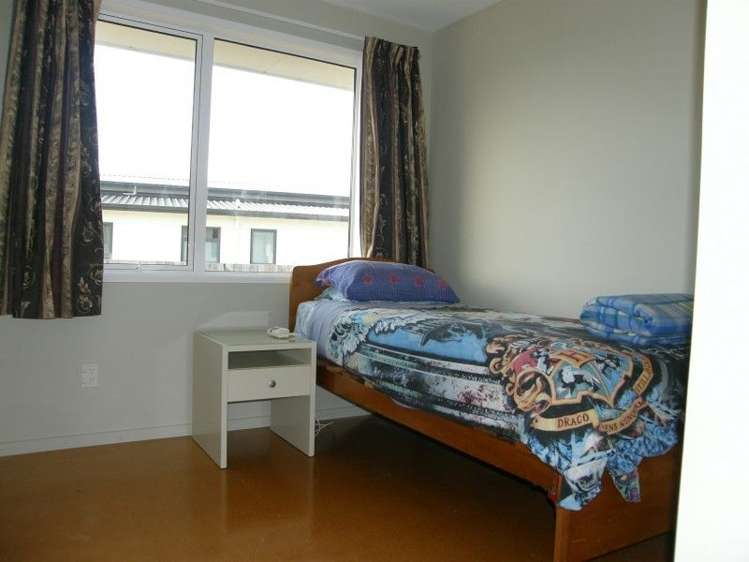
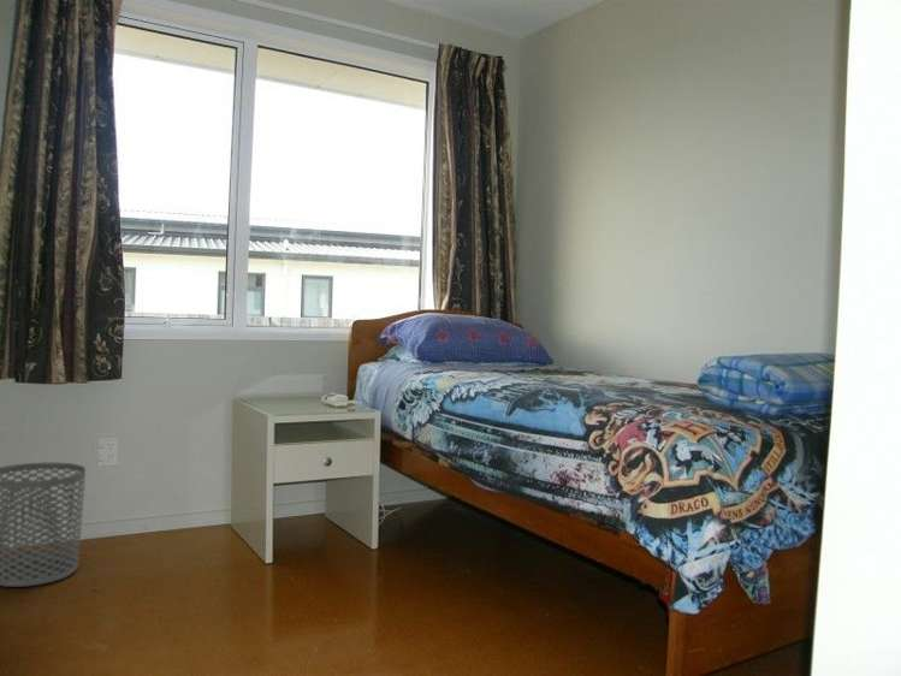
+ waste bin (34, 522)
